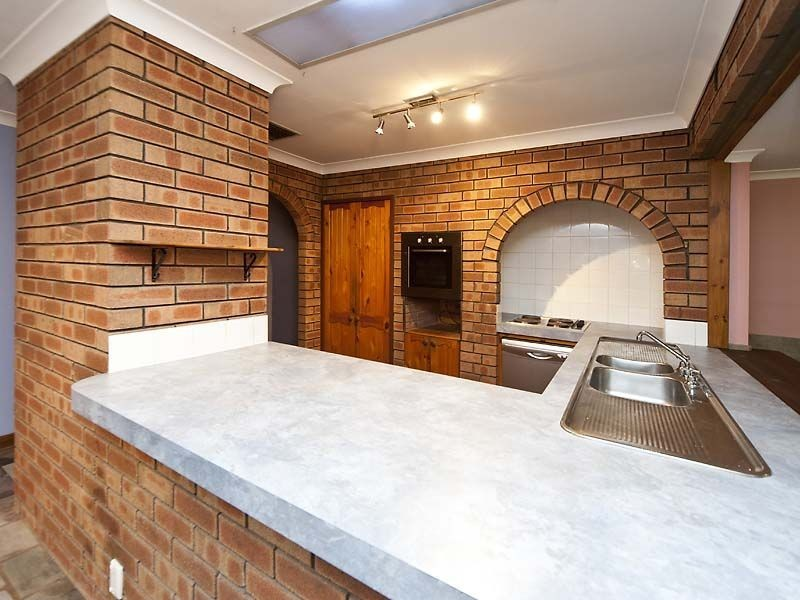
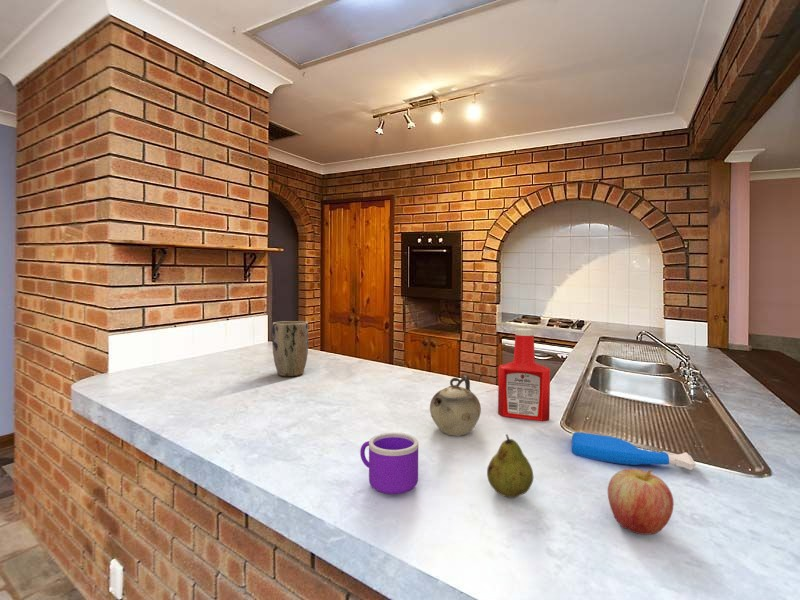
+ soap bottle (524, 372)
+ spray bottle (629, 451)
+ teapot (453, 405)
+ plant pot (290, 348)
+ fruit (509, 463)
+ apple (639, 498)
+ mug (387, 462)
